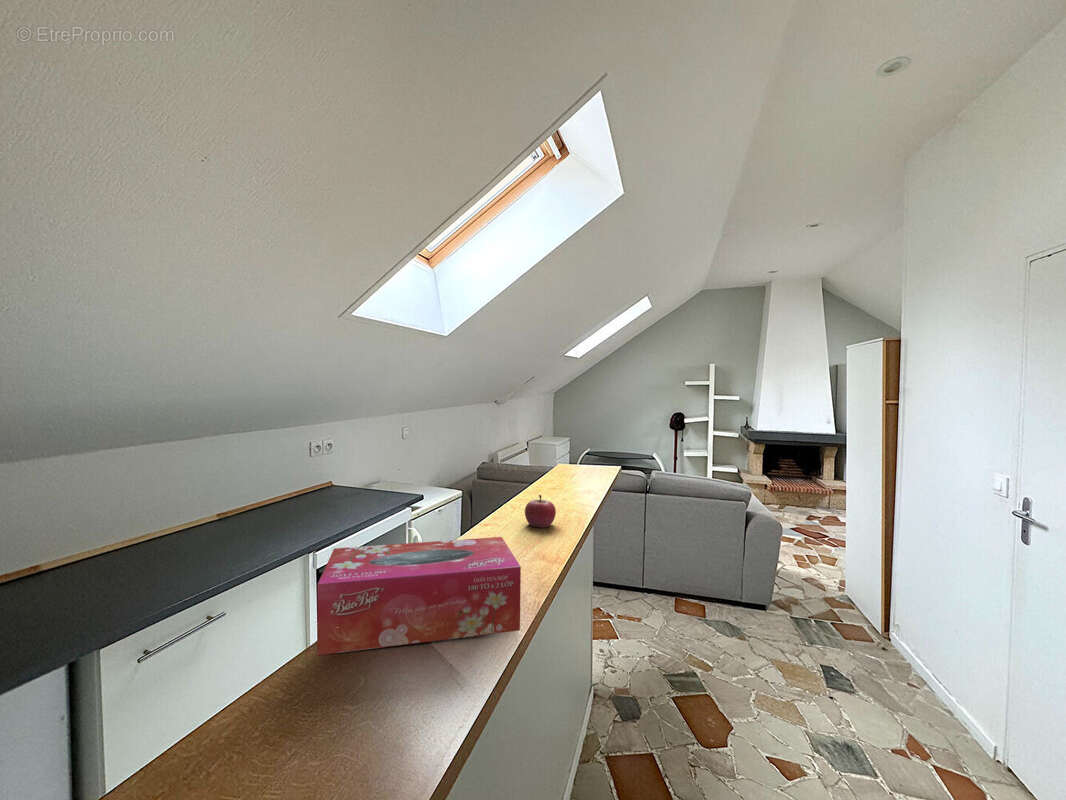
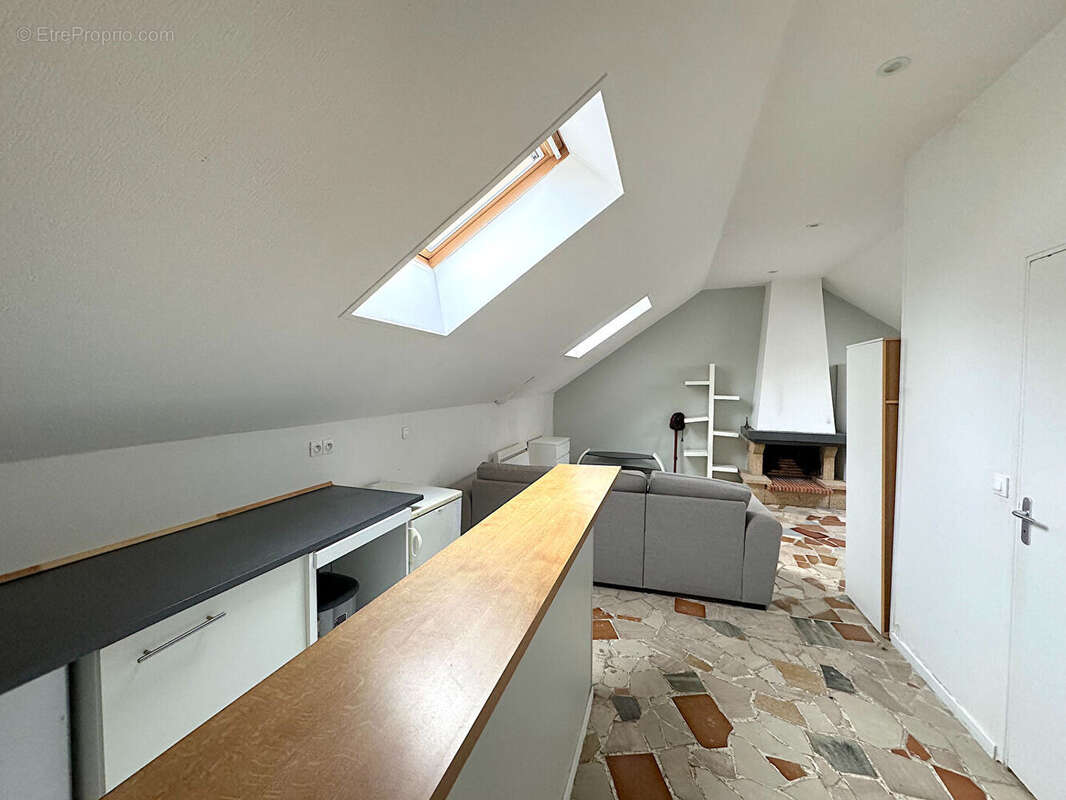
- fruit (540, 510)
- tissue box (422, 587)
